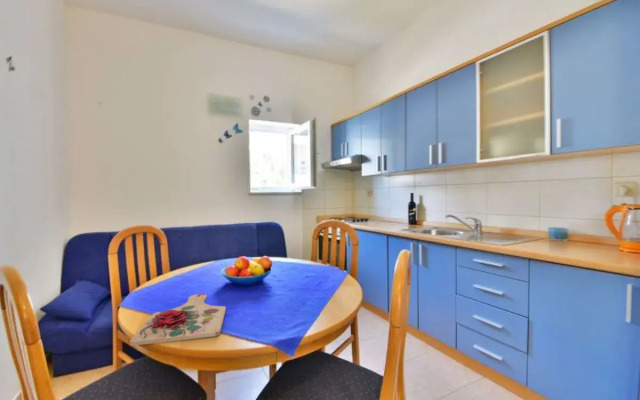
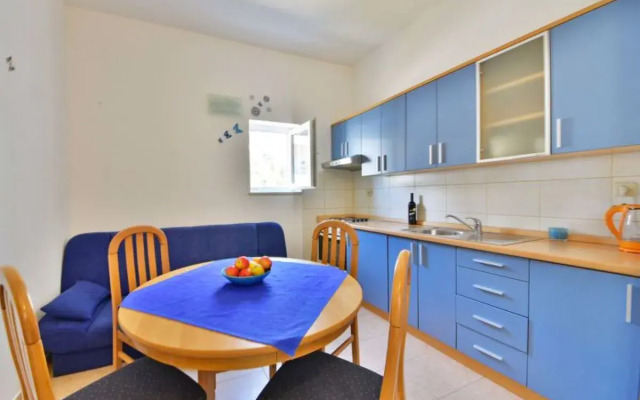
- cutting board (189, 308)
